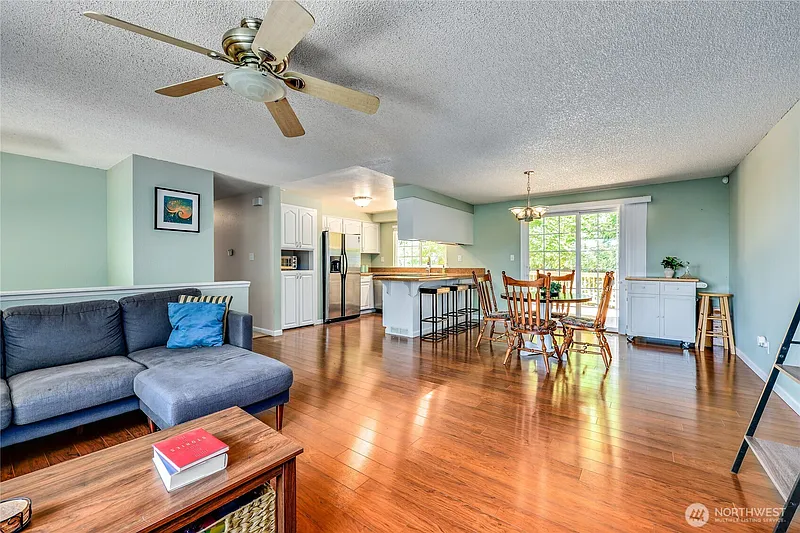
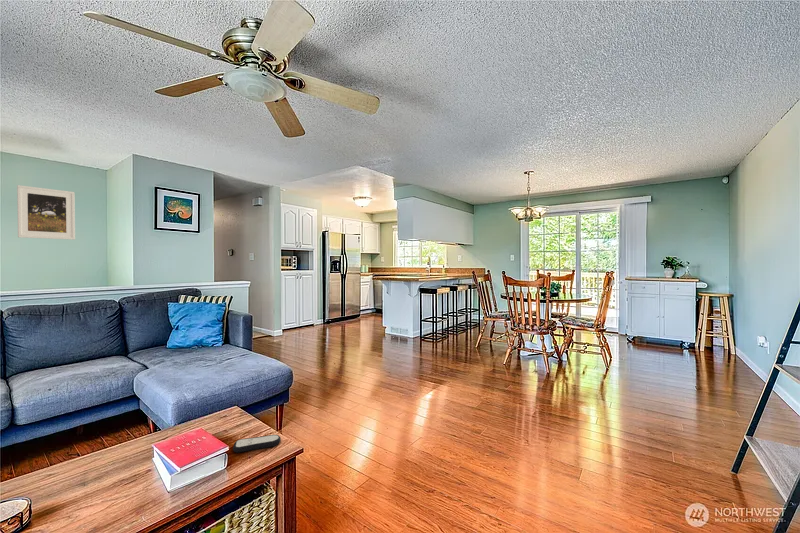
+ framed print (47, 213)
+ remote control (257, 442)
